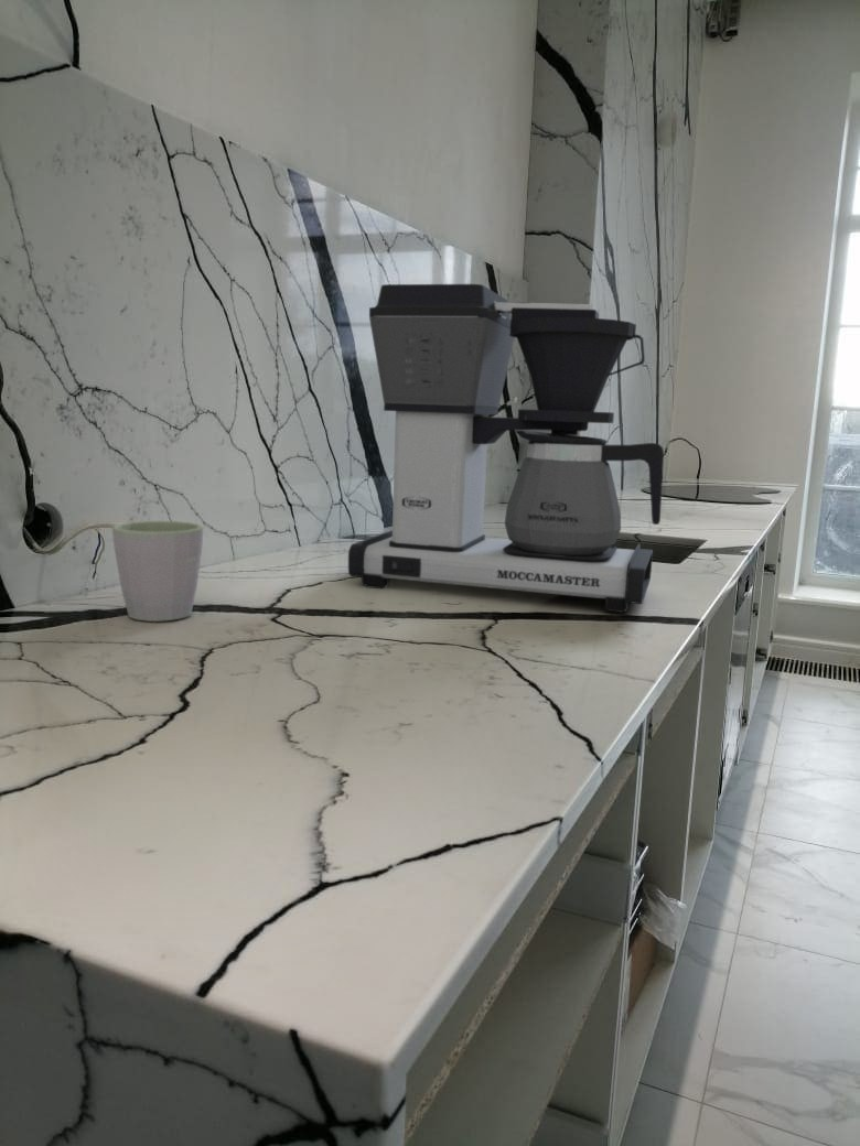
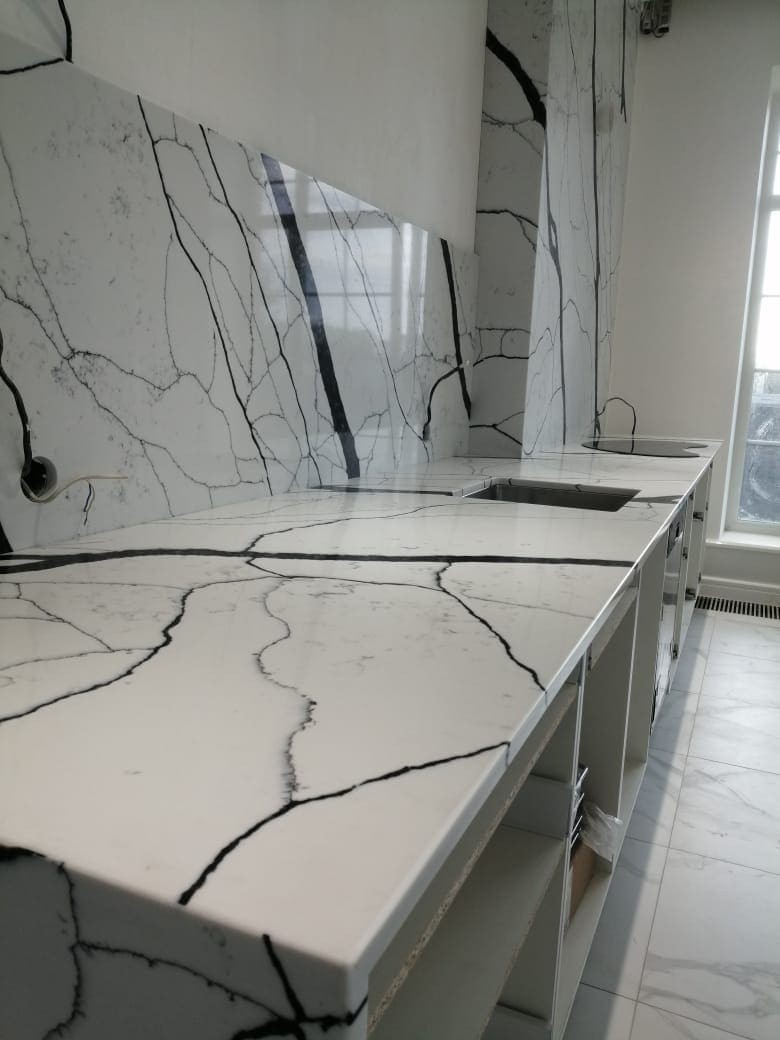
- coffee maker (520, 436)
- mug (165, 567)
